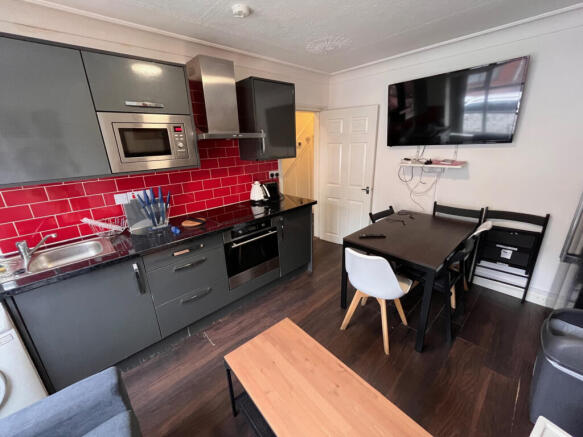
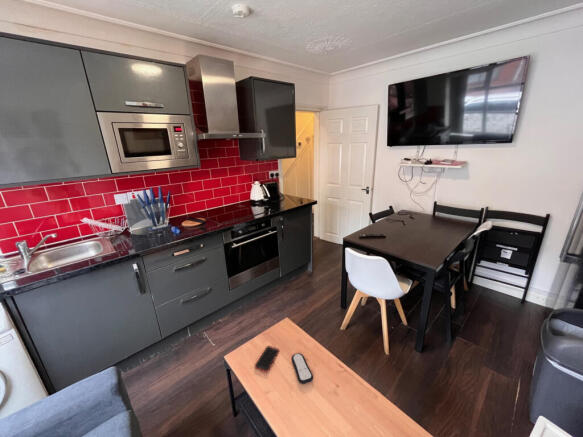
+ remote control (301, 367)
+ cell phone (267, 358)
